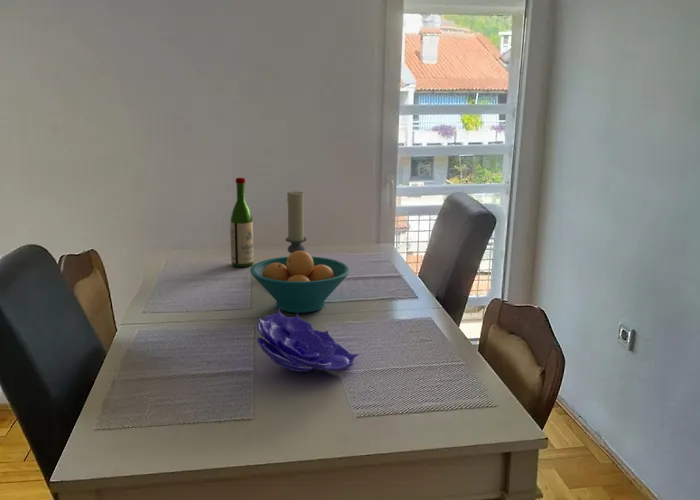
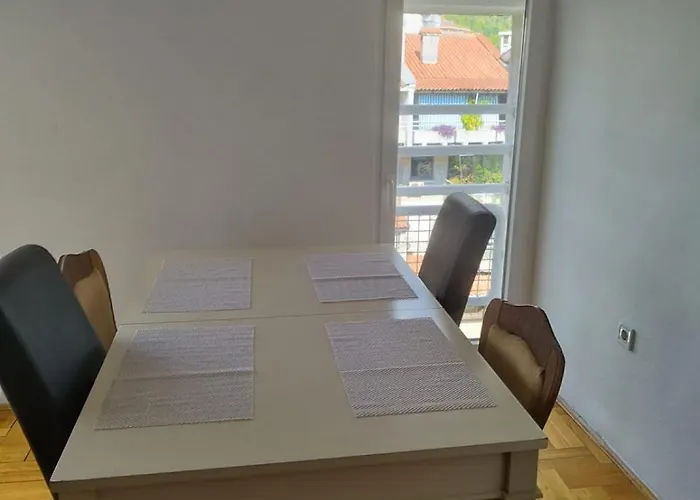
- decorative bowl (303, 342)
- fruit bowl (300, 278)
- candle holder (291, 233)
- wine bottle (241, 222)
